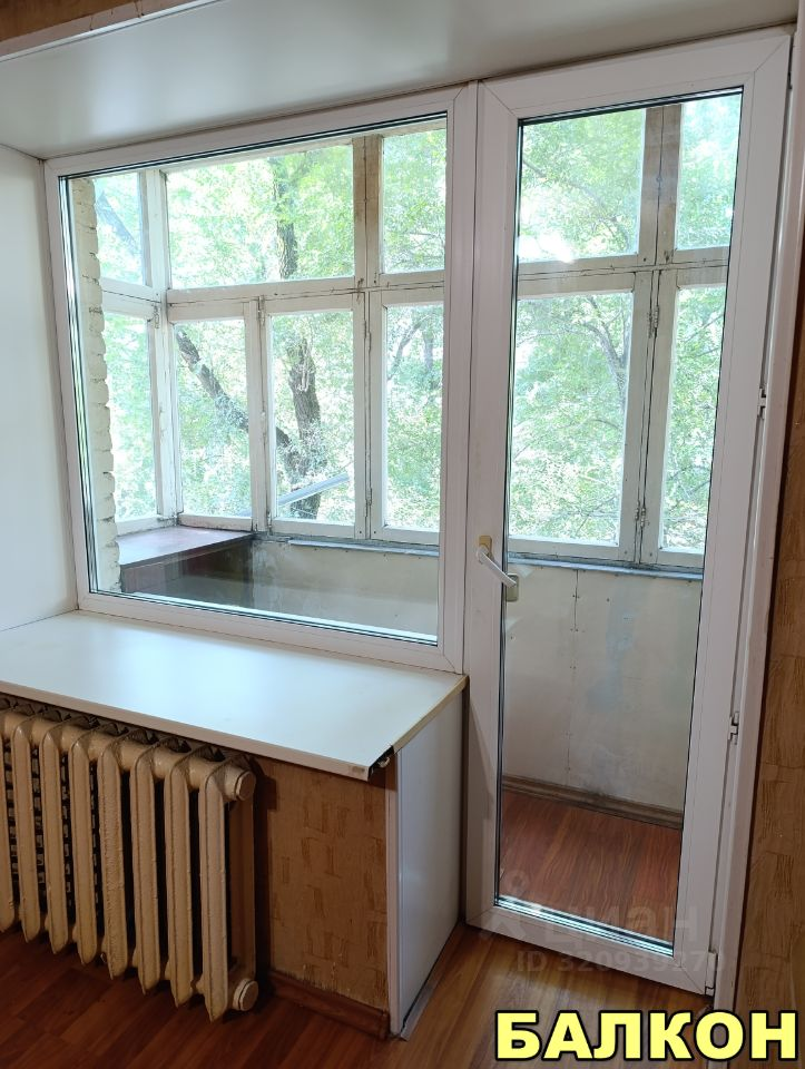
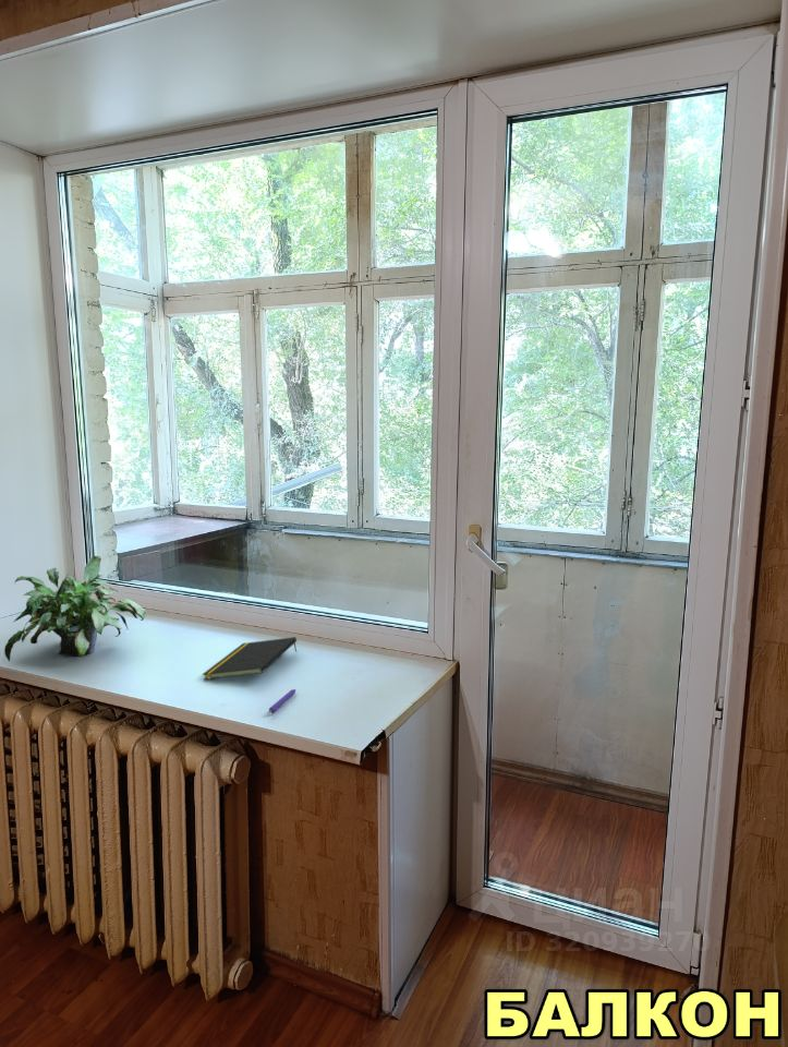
+ pen (283, 699)
+ notepad (252, 657)
+ potted plant (81, 606)
